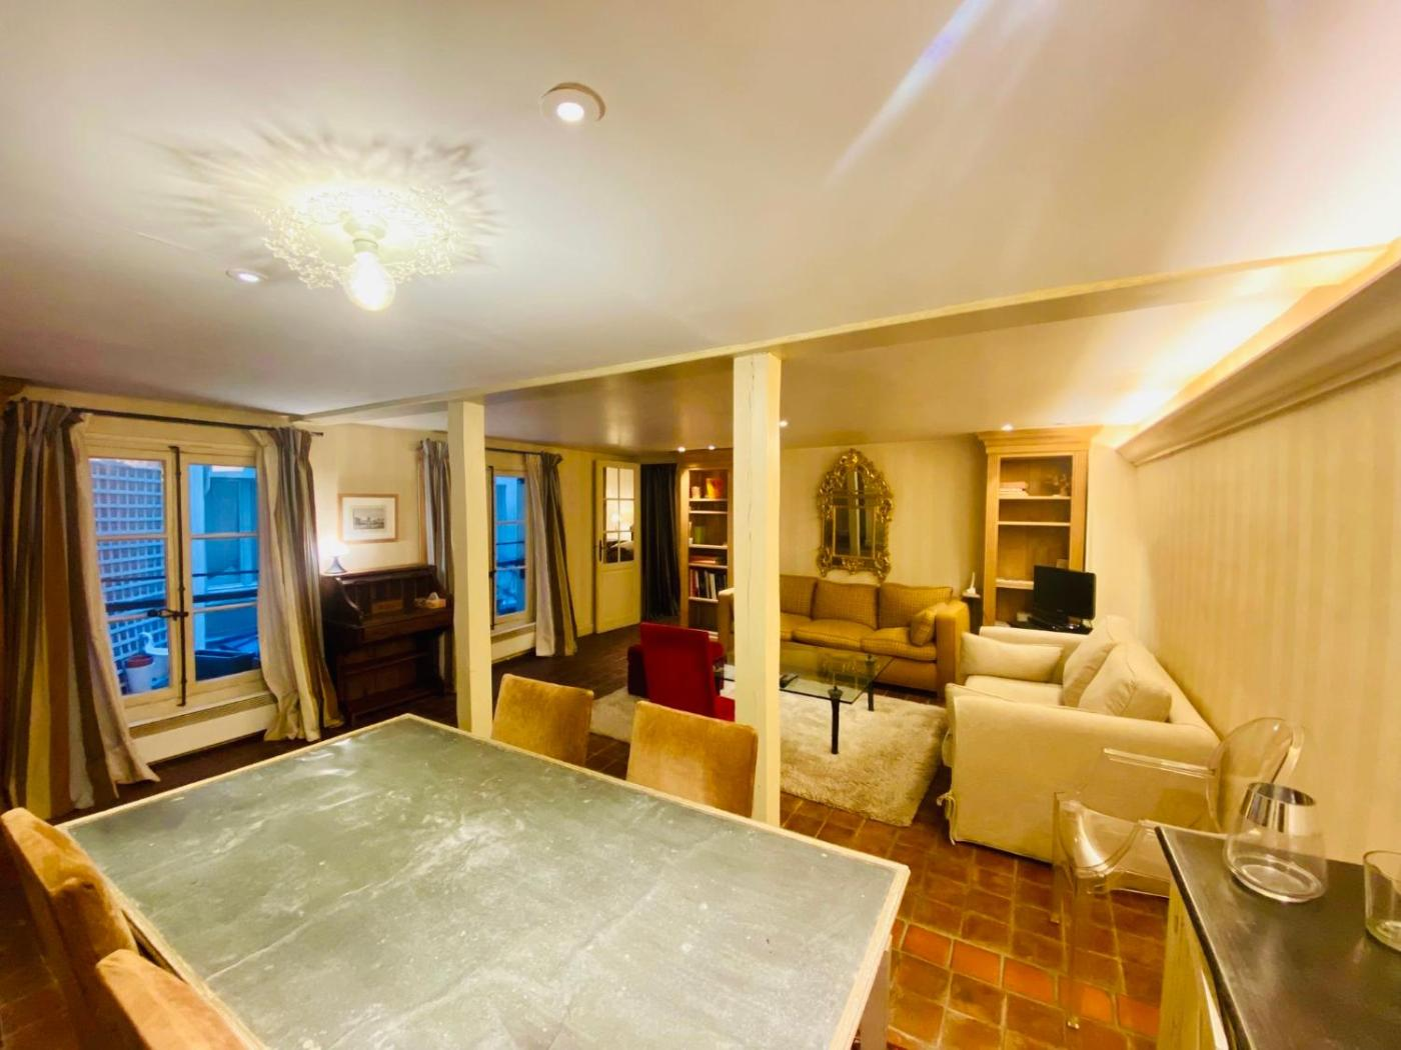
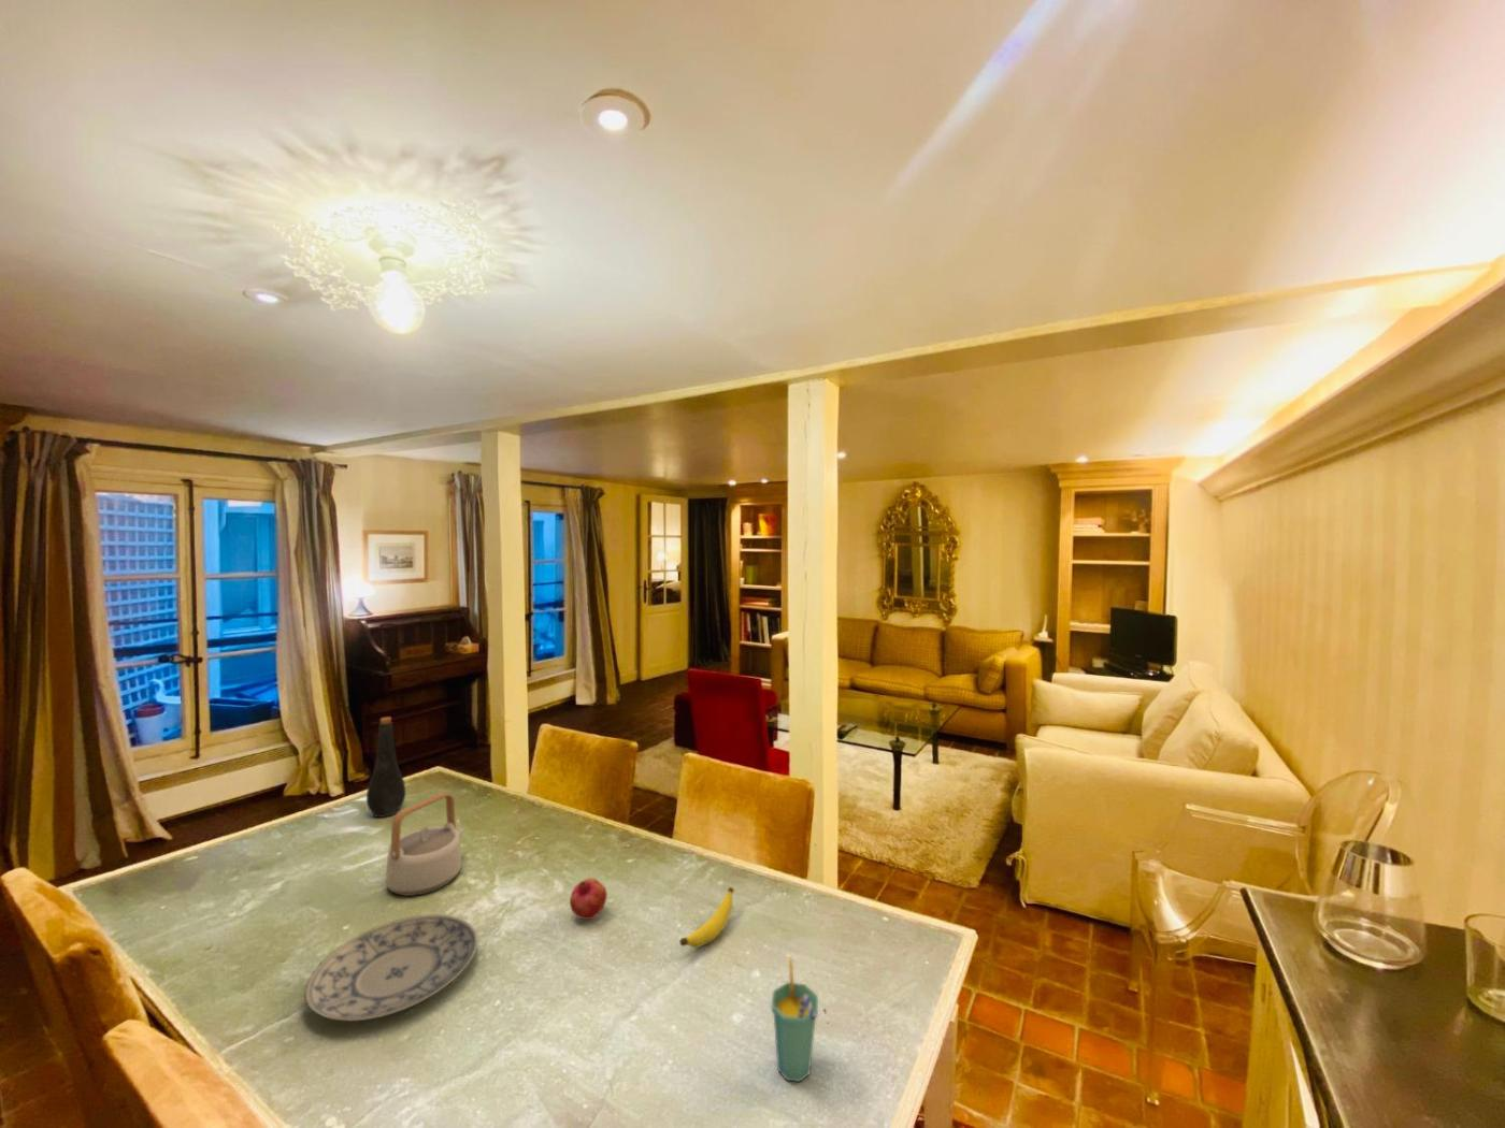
+ banana (712, 922)
+ fruit (588, 895)
+ plate (397, 968)
+ cup (796, 1024)
+ teapot (430, 837)
+ bottle (386, 765)
